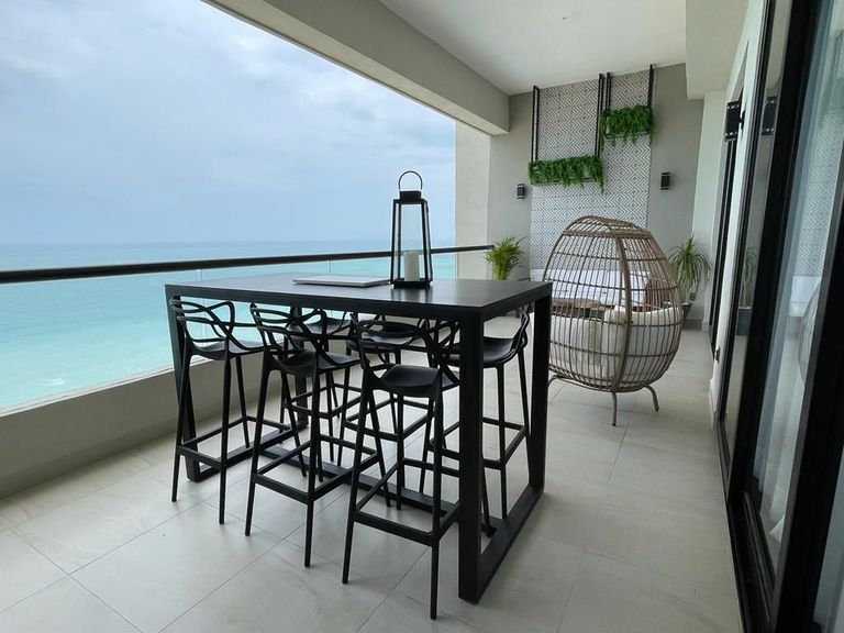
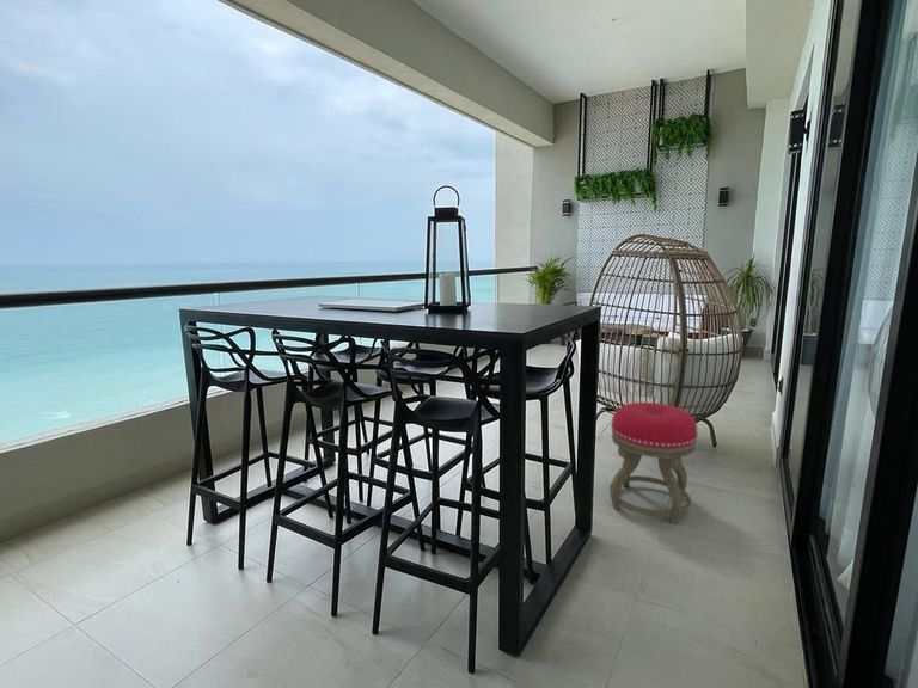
+ stool (650, 456)
